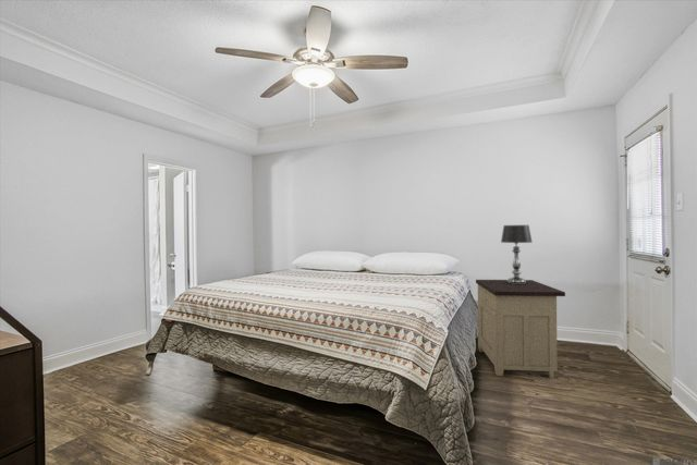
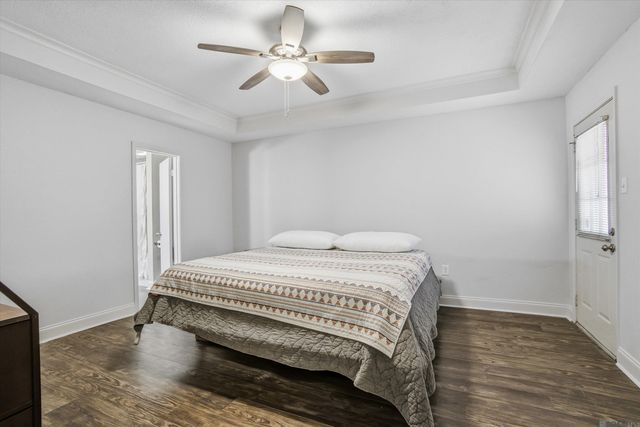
- nightstand (515, 323)
- table lamp (516, 254)
